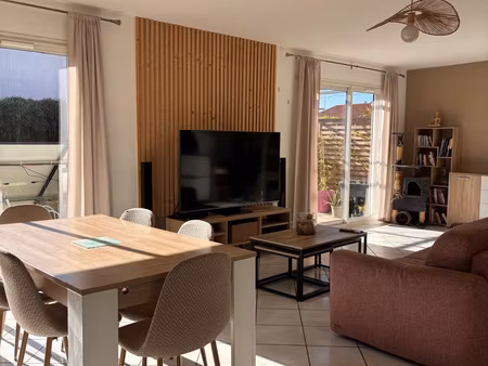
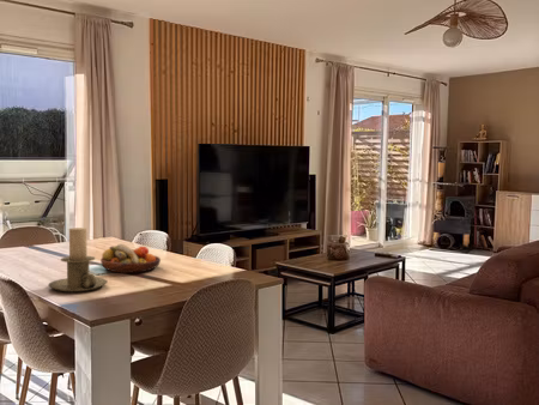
+ candle holder (78, 256)
+ fruit bowl (131, 255)
